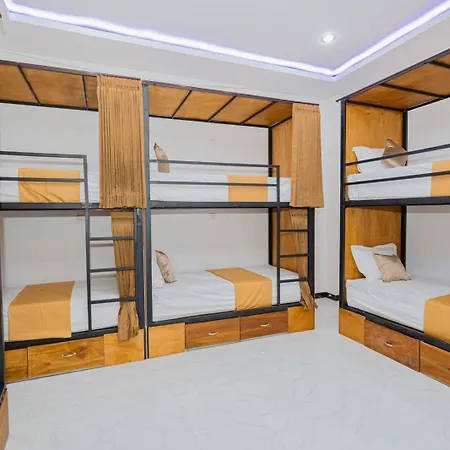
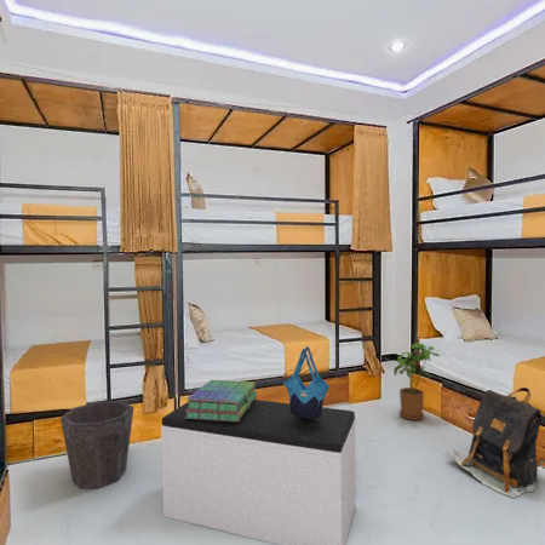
+ house plant (412, 379)
+ tote bag (303, 384)
+ waste bin (98, 443)
+ bench (259, 461)
+ stack of books (223, 398)
+ backpack (498, 430)
